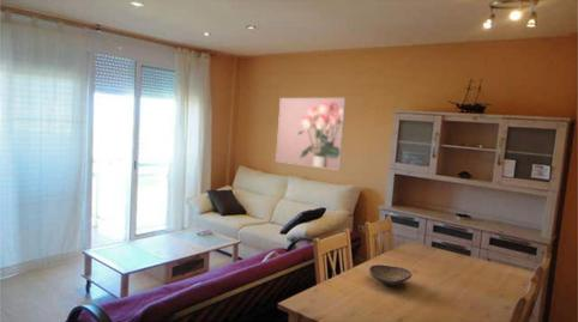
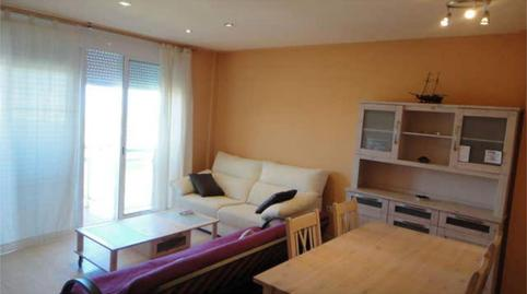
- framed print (308, 132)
- decorative bowl (390, 275)
